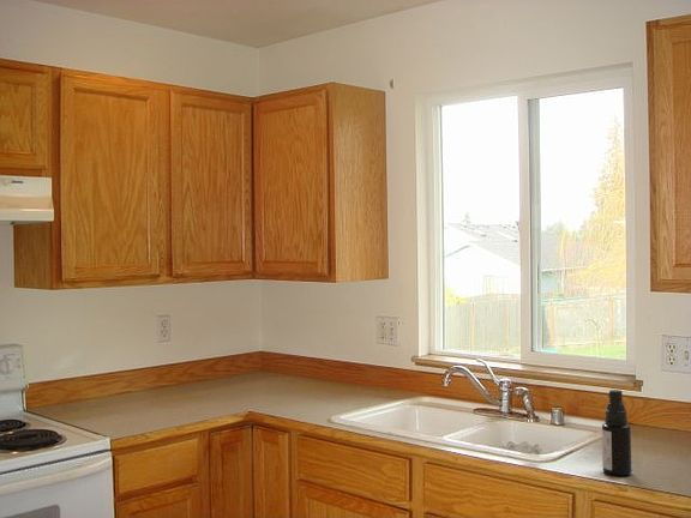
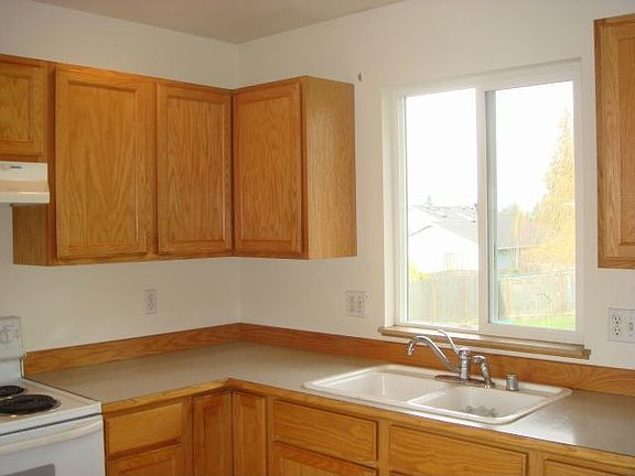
- spray bottle (615, 432)
